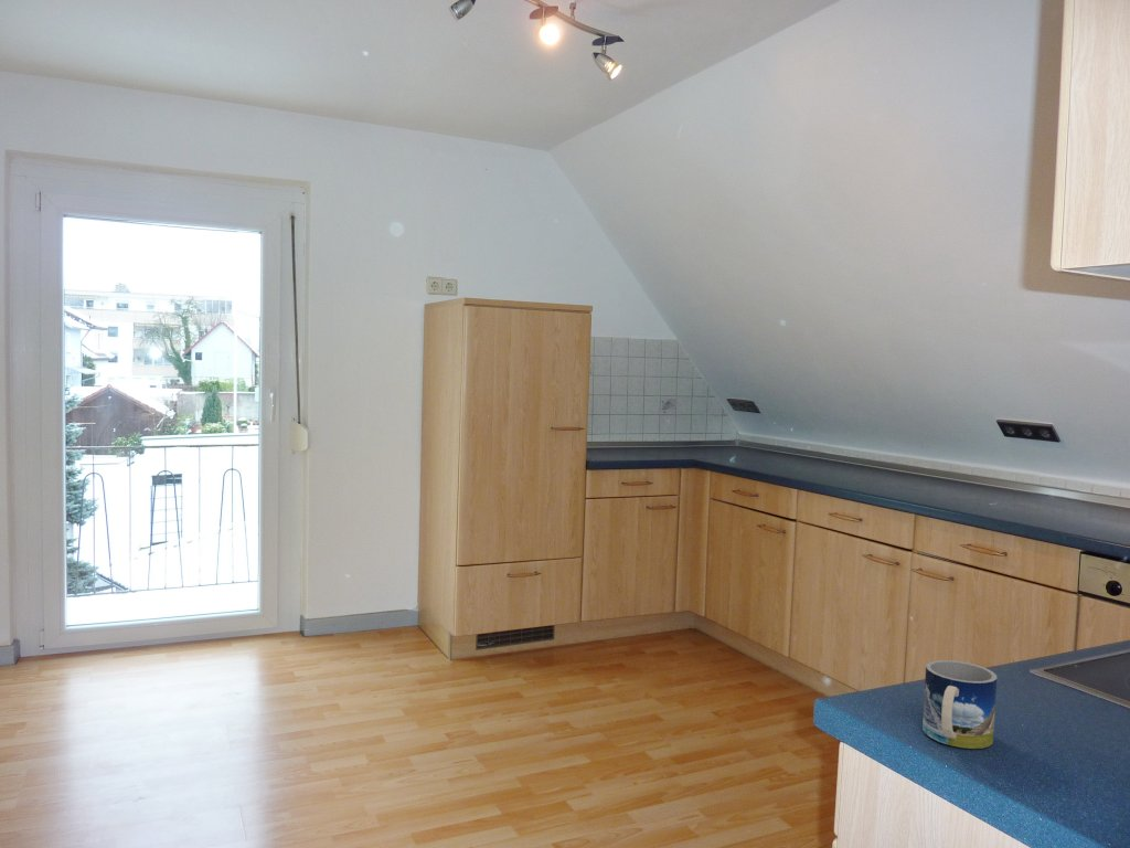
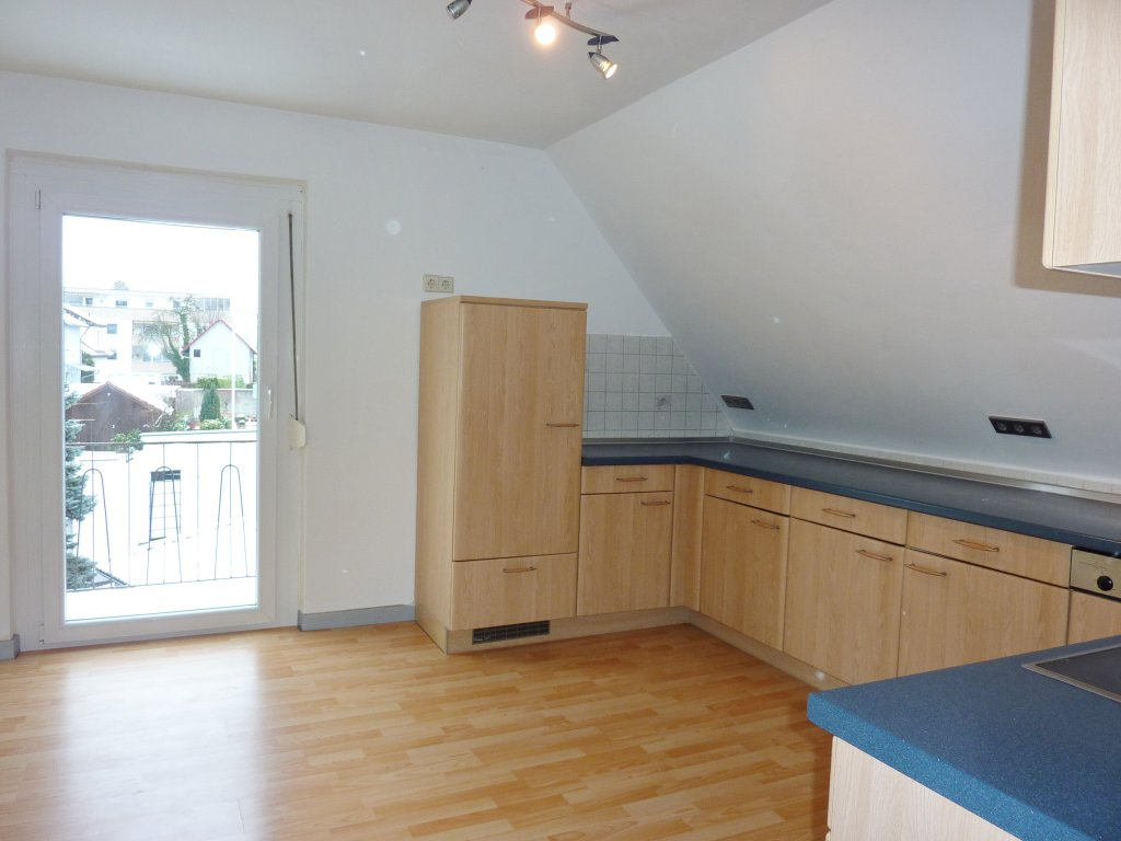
- mug (956, 707)
